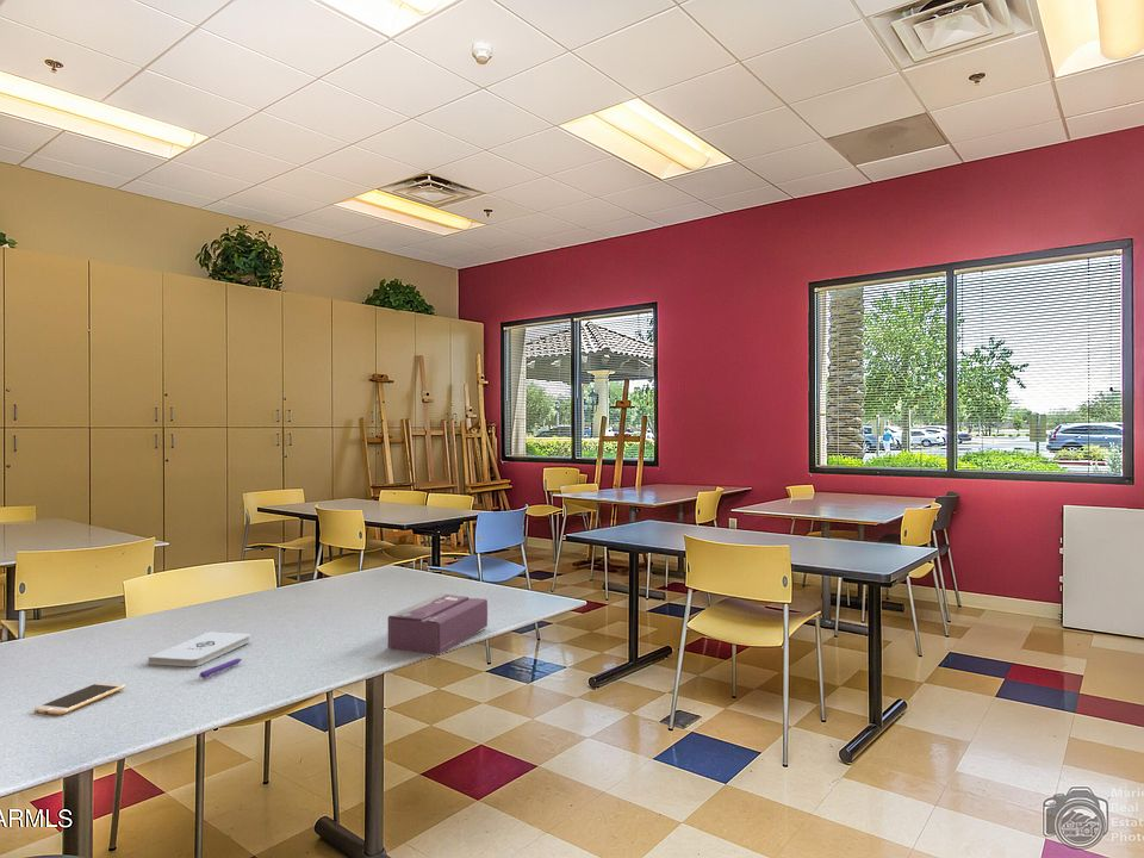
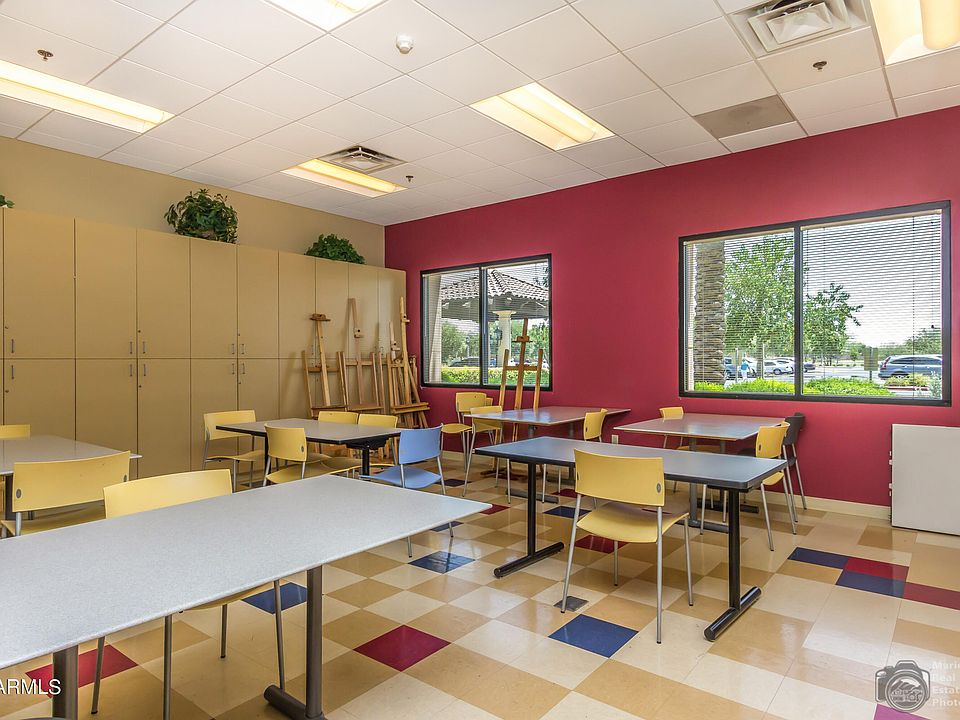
- notepad (203, 648)
- tissue box (440, 621)
- pen (222, 666)
- smartphone (81, 697)
